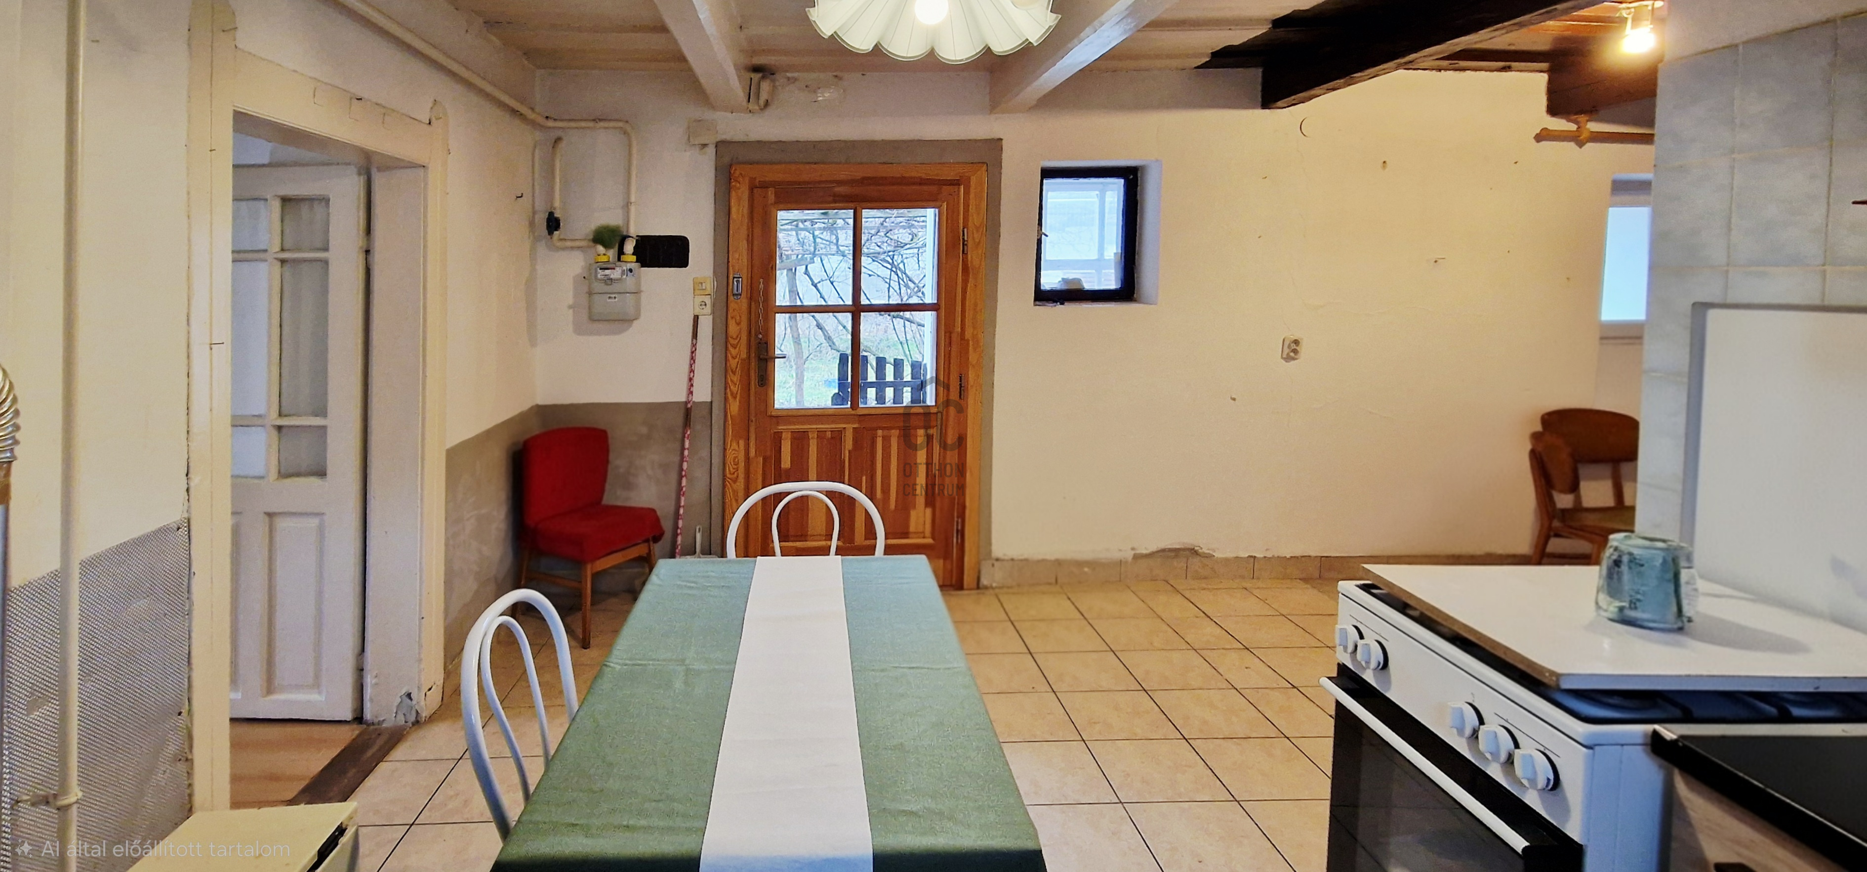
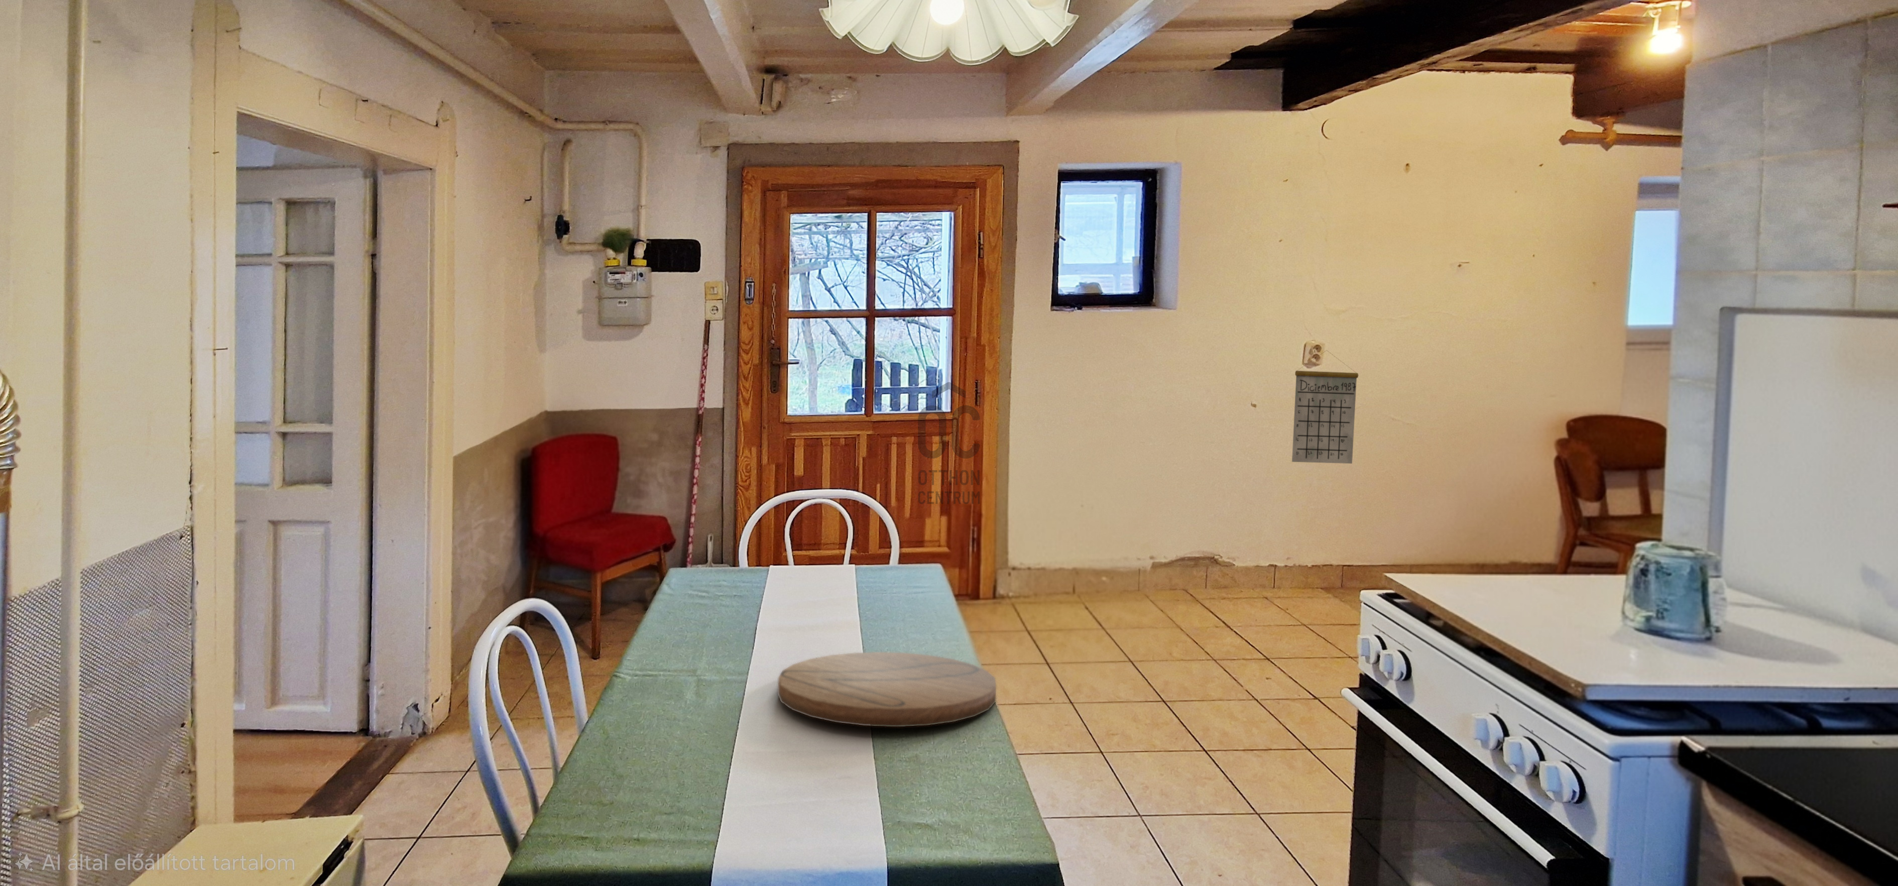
+ cutting board (887, 685)
+ calendar (1324, 407)
